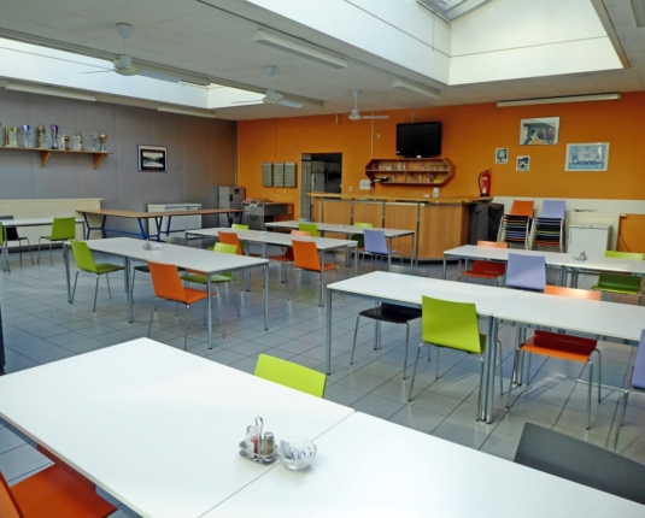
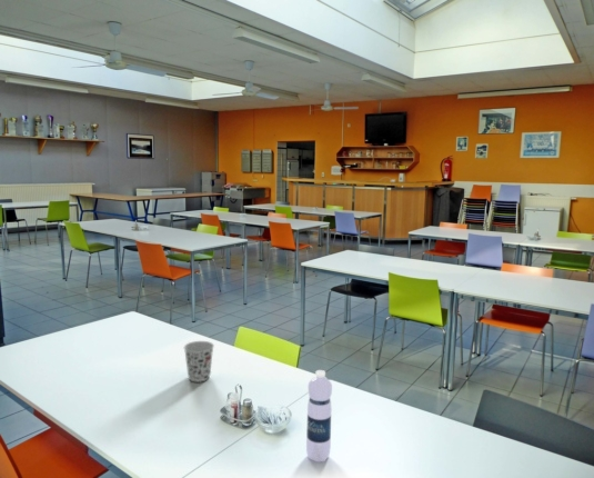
+ cup (199, 361)
+ water bottle (319, 414)
